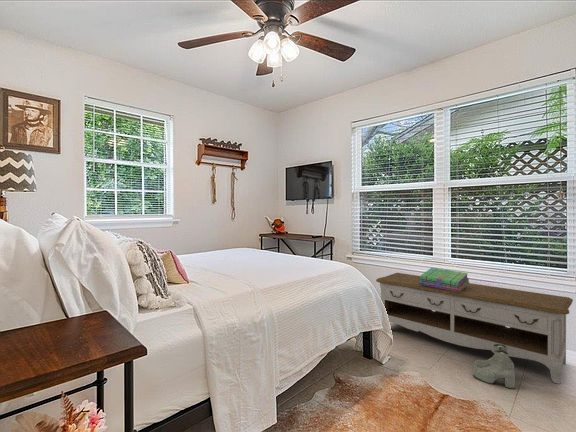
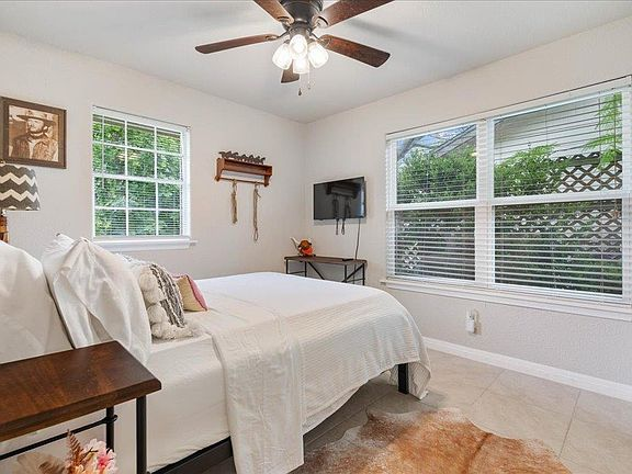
- stack of books (444, 281)
- storage bench (460, 316)
- boots (493, 362)
